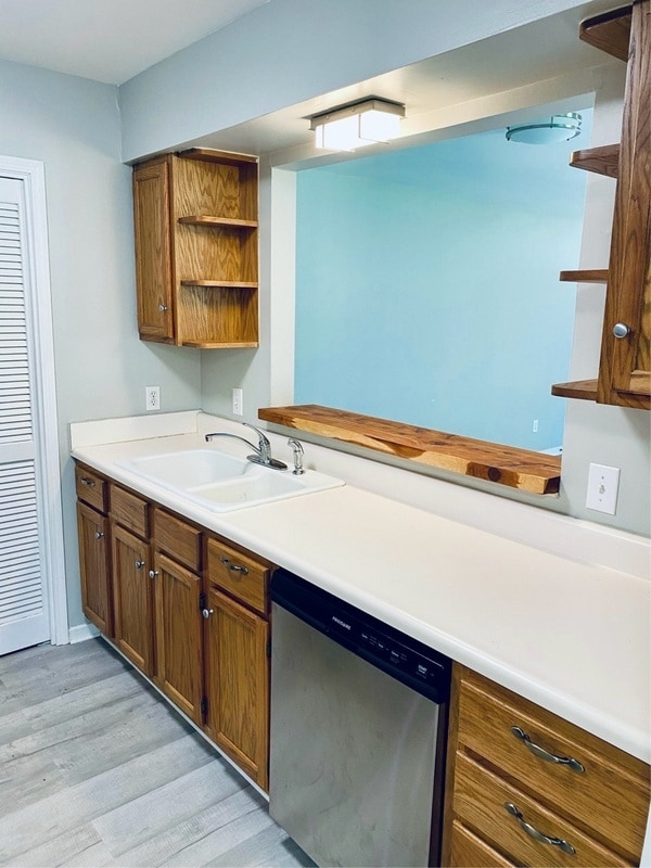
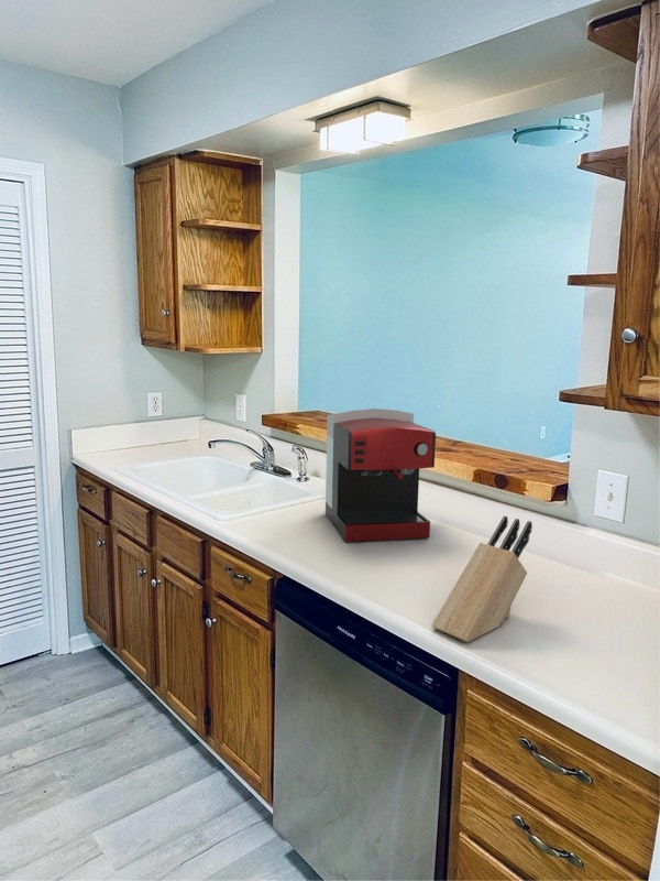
+ knife block (487, 573)
+ coffee maker (381, 471)
